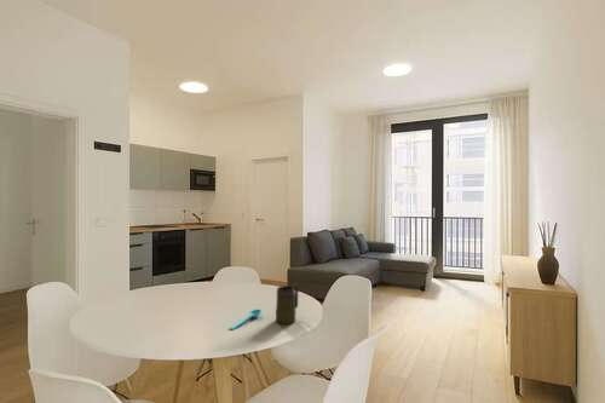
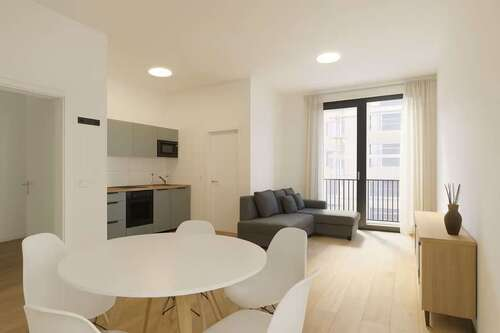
- mug (288, 303)
- spoon (246, 318)
